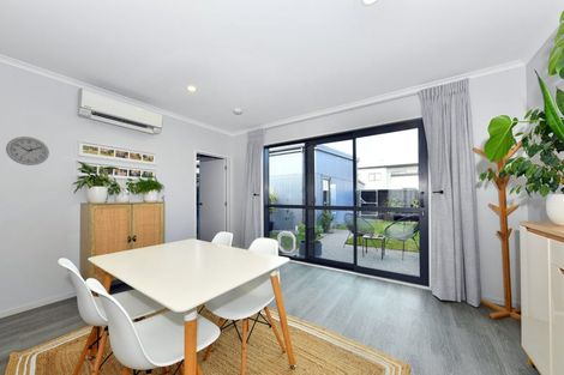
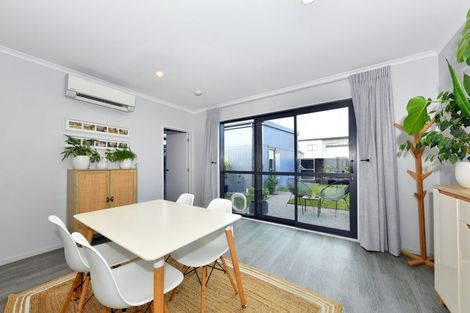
- wall clock (28, 151)
